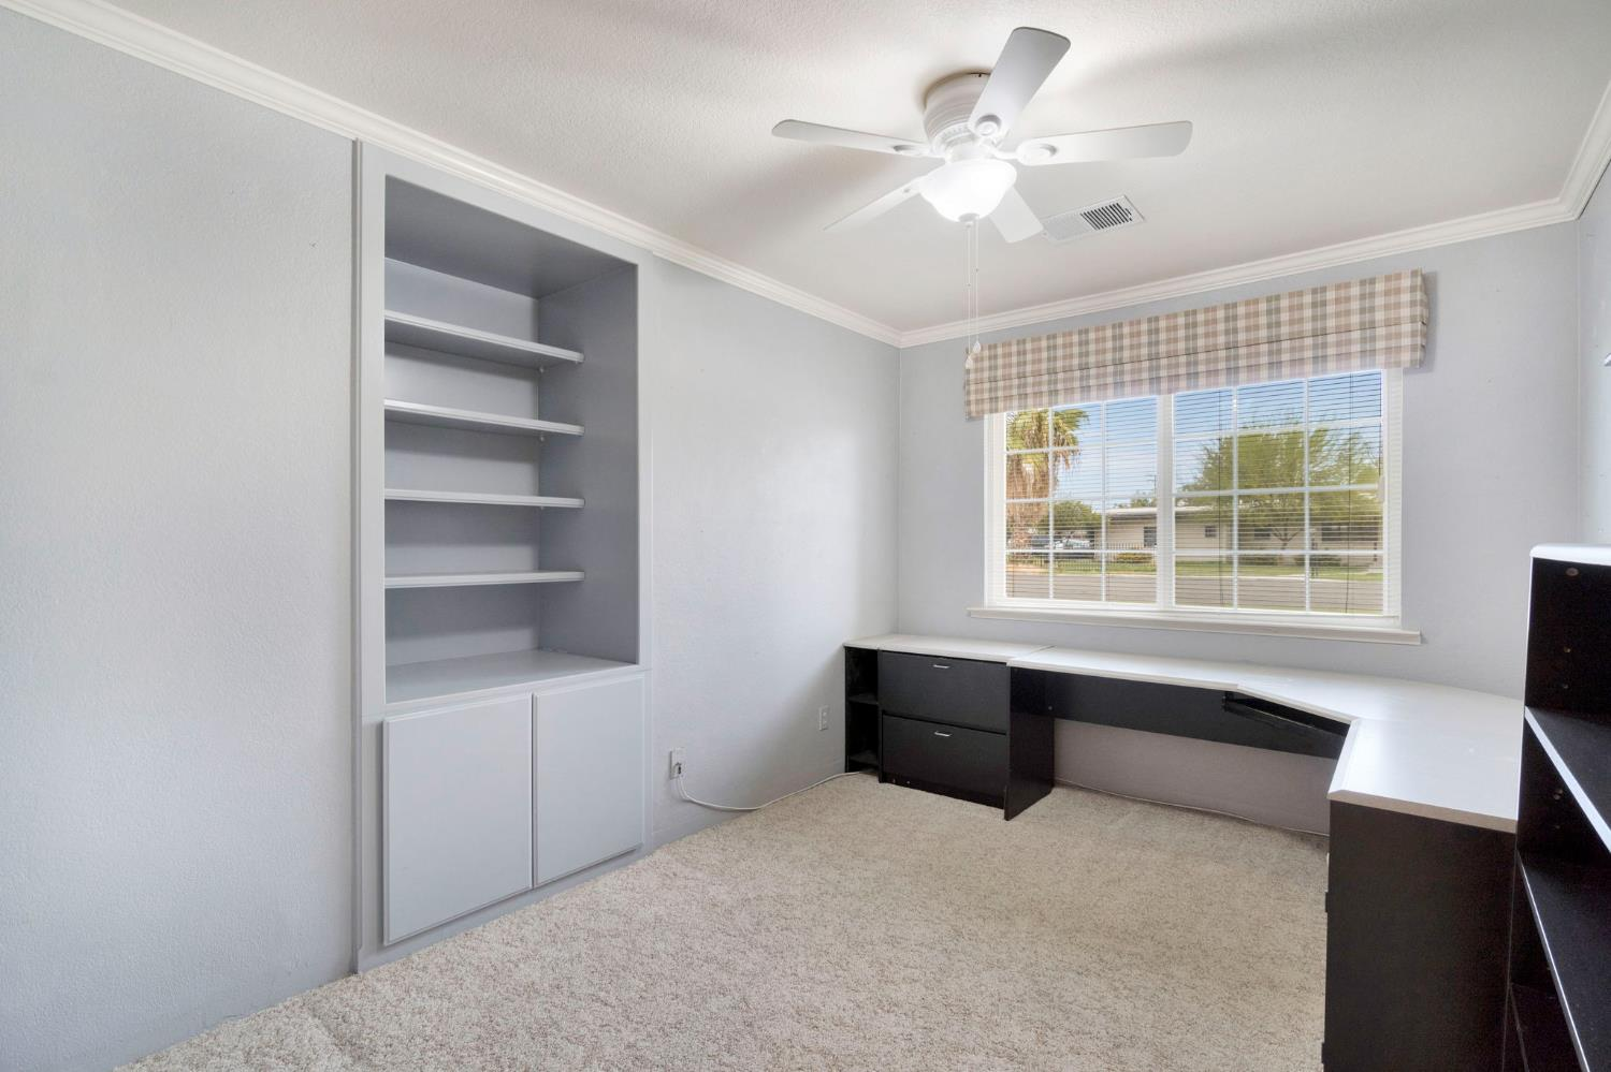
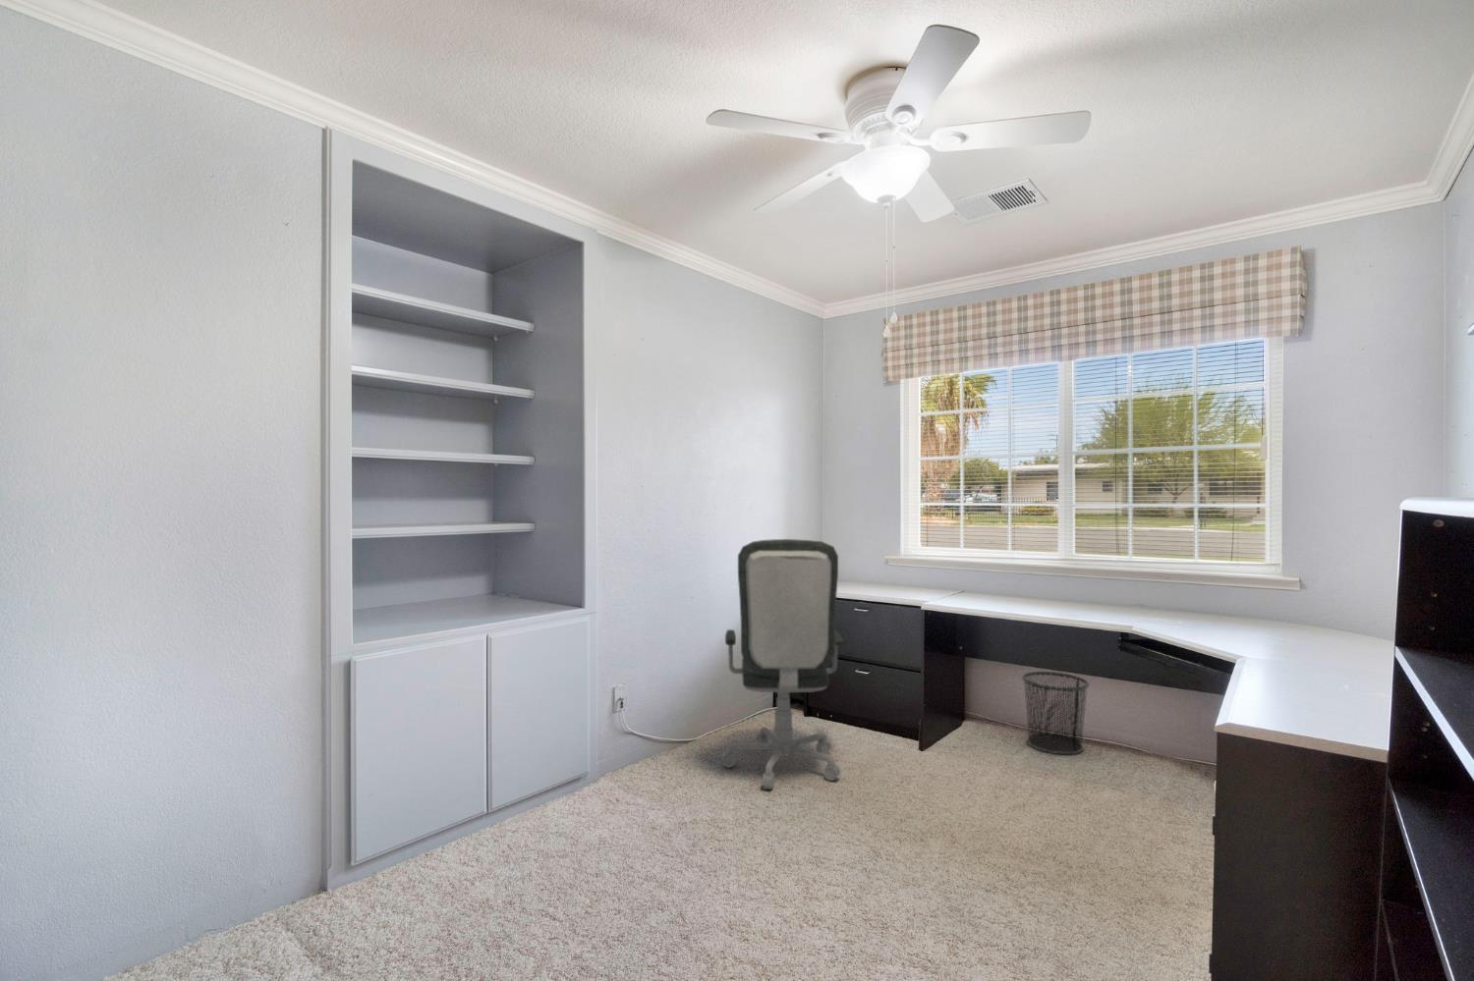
+ office chair (781, 653)
+ waste bin (1055, 712)
